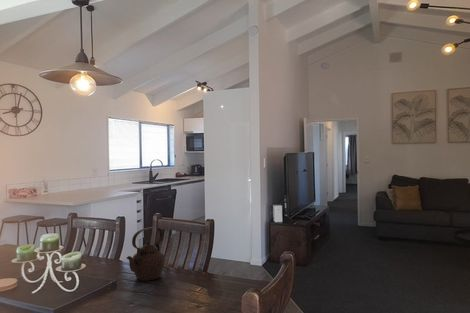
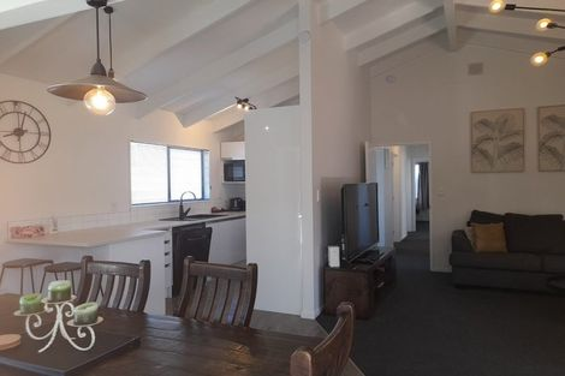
- teapot (145, 253)
